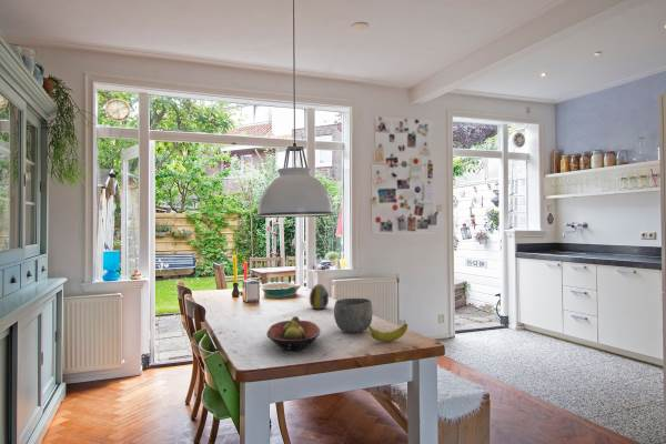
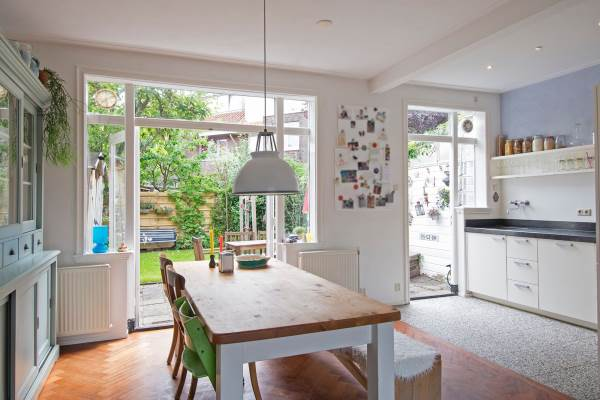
- decorative egg (319, 295)
- banana (387, 332)
- bowl (353, 315)
- fruit bowl (293, 331)
